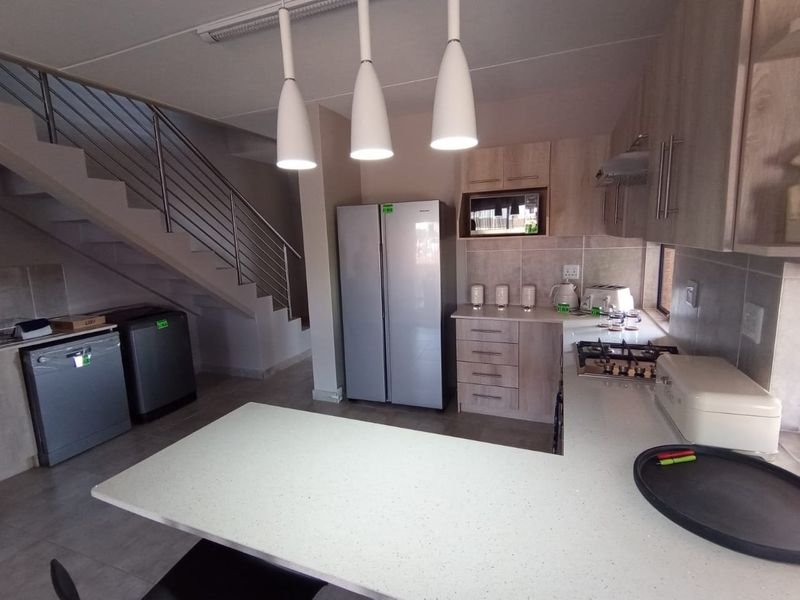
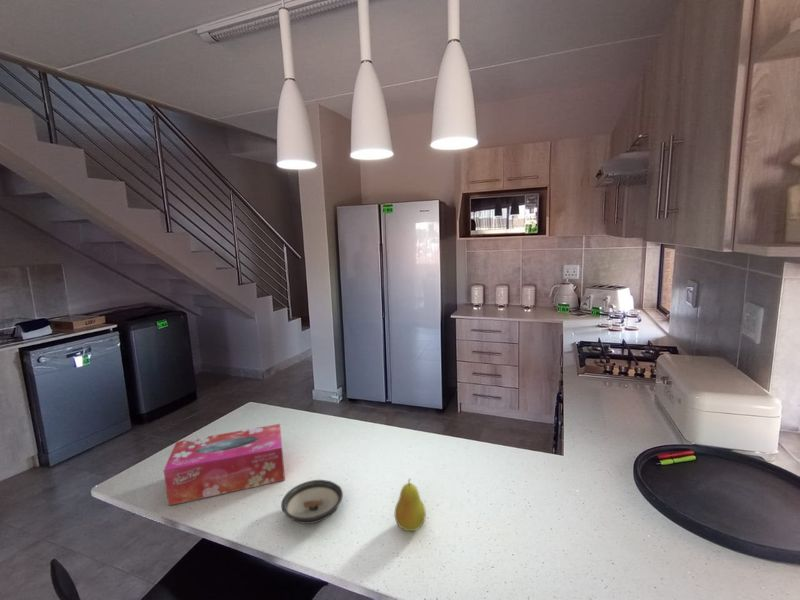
+ saucer (312, 504)
+ tissue box (229, 460)
+ fruit (409, 501)
